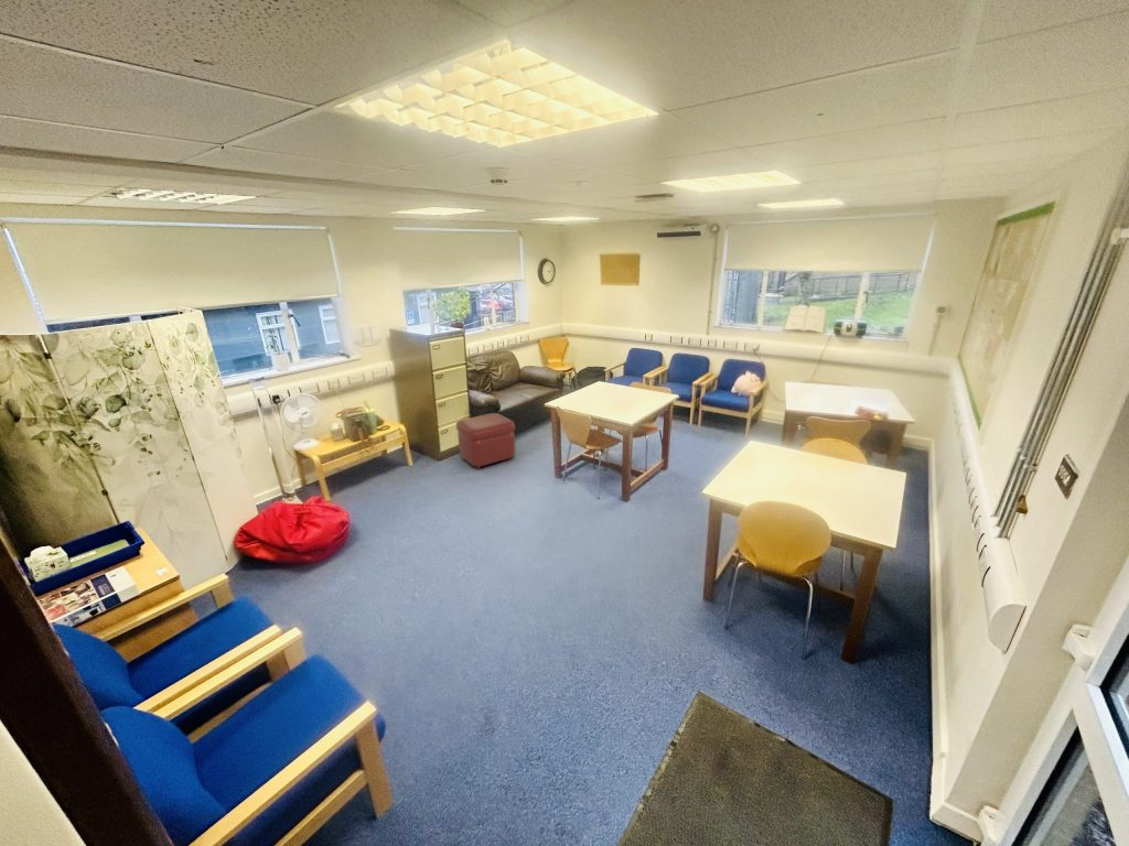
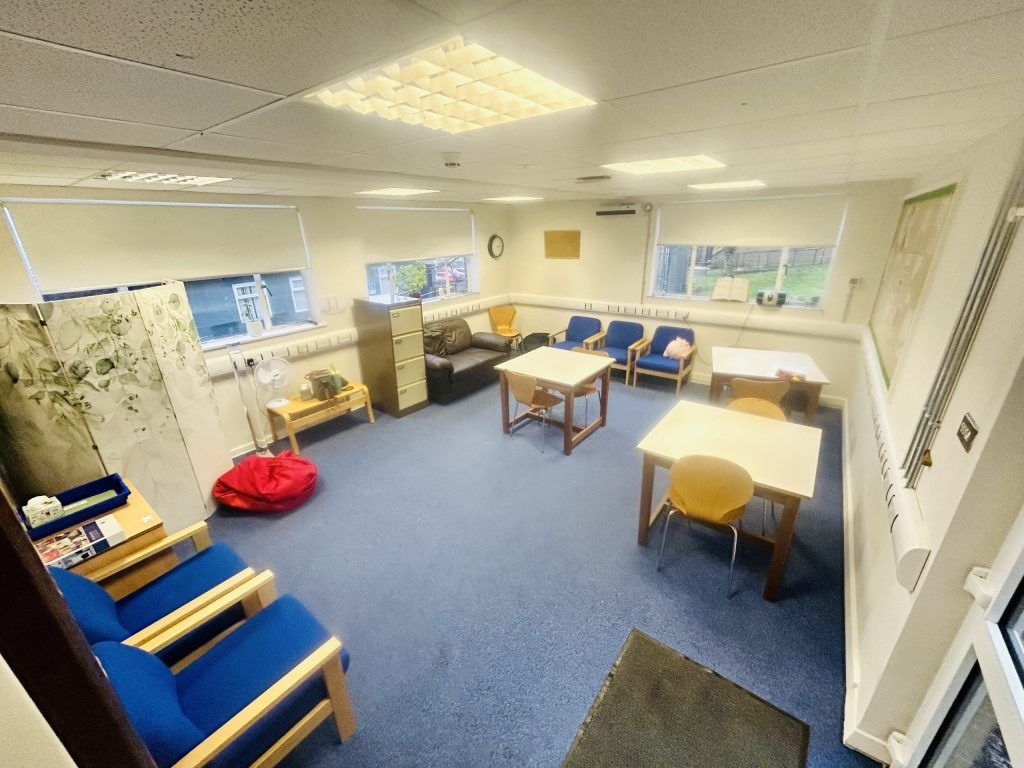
- ottoman (486, 440)
